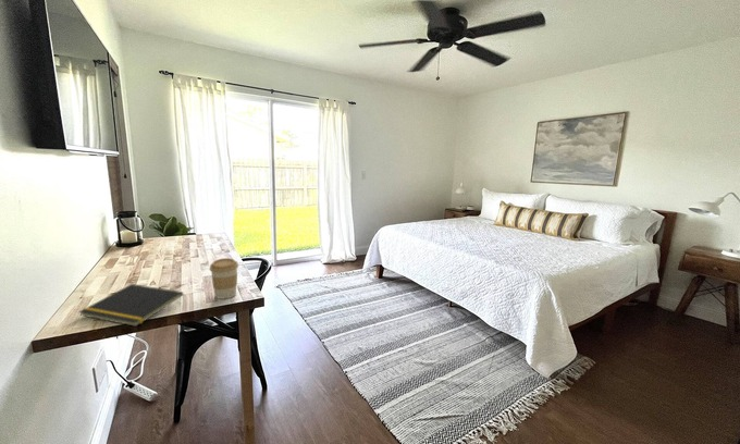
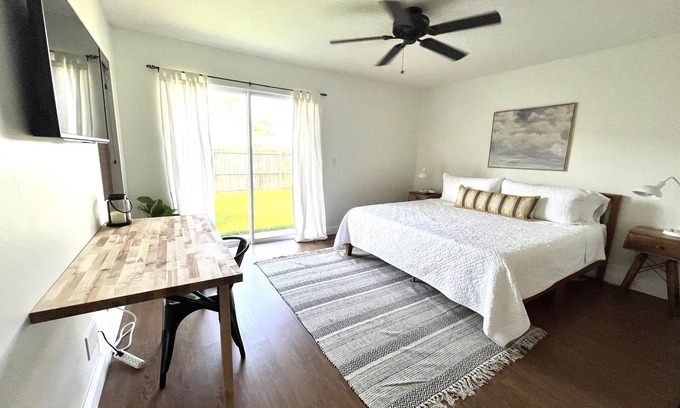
- notepad (133, 303)
- coffee cup (224, 278)
